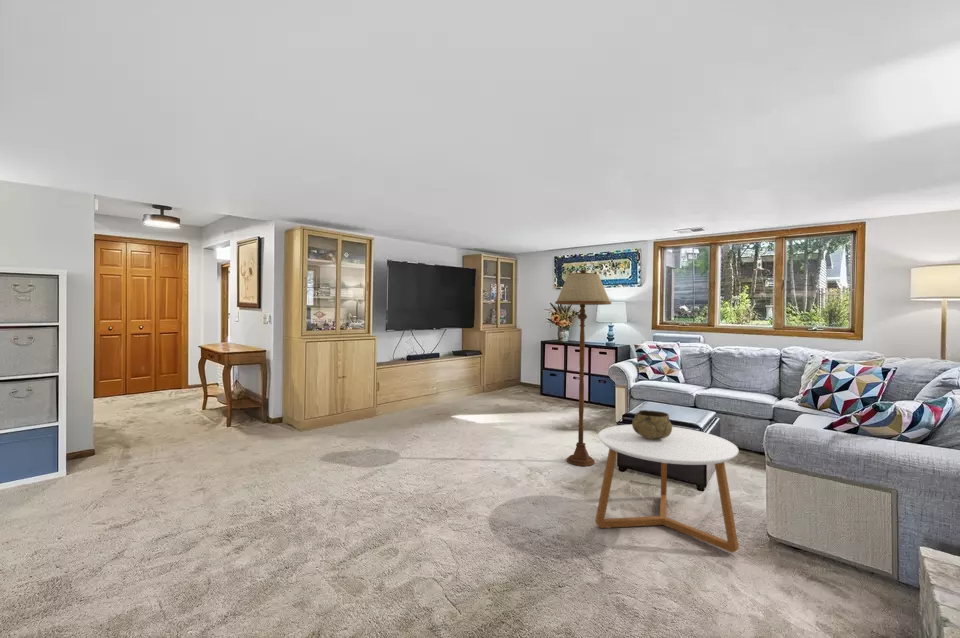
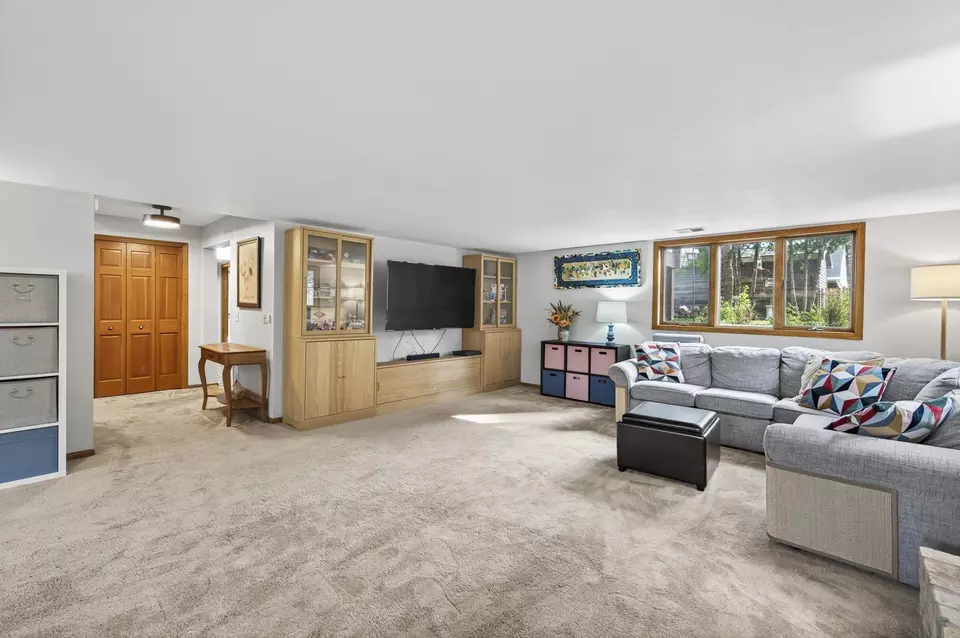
- decorative bowl (652, 425)
- coffee table (661, 482)
- floor lamp (581, 365)
